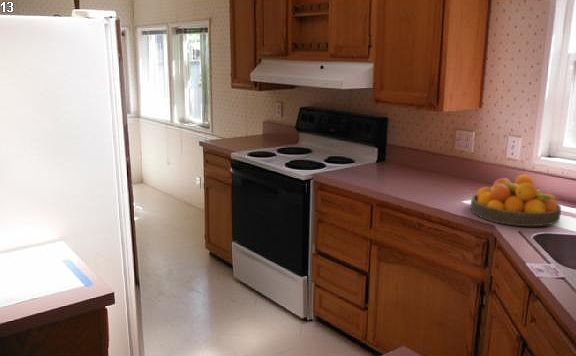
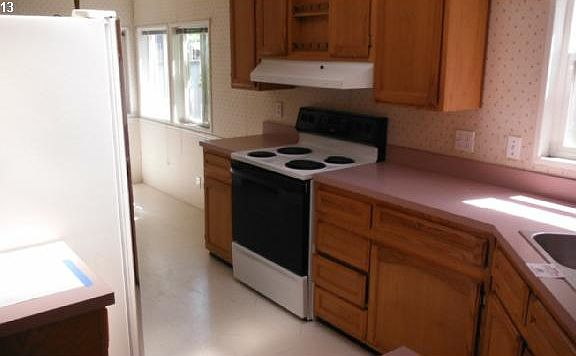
- fruit bowl (515, 196)
